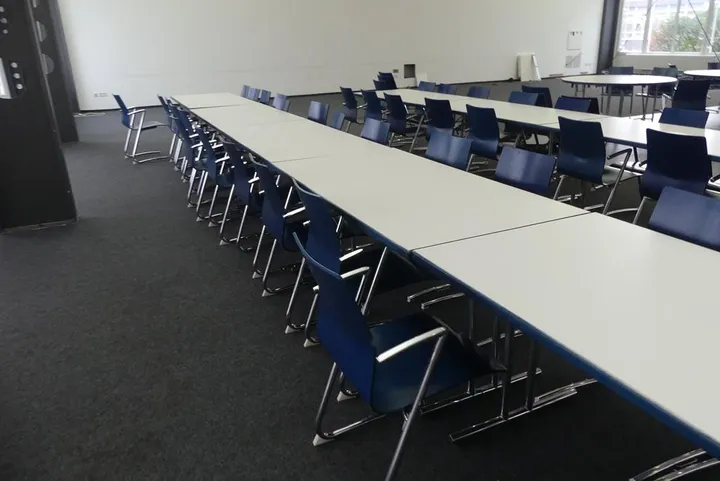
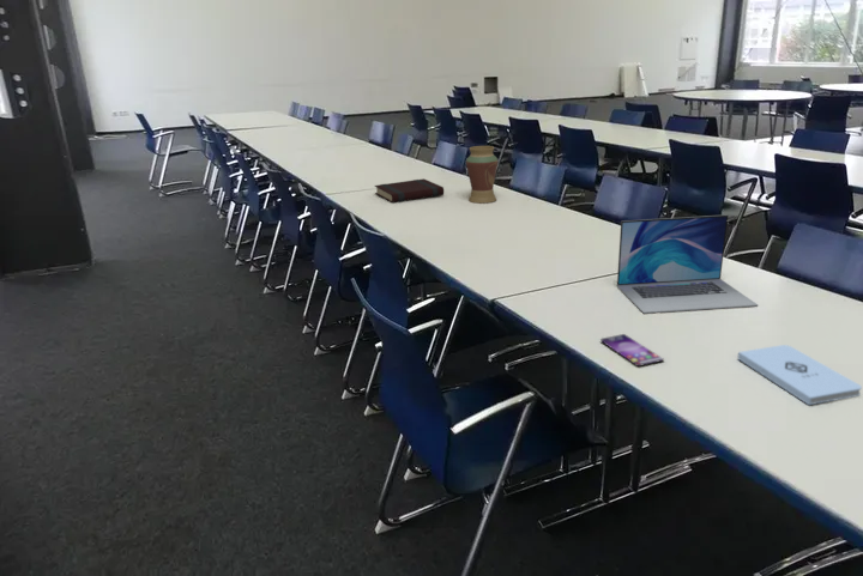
+ vase (482, 174)
+ book (409, 190)
+ smartphone (630, 350)
+ laptop (687, 262)
+ notepad (797, 371)
